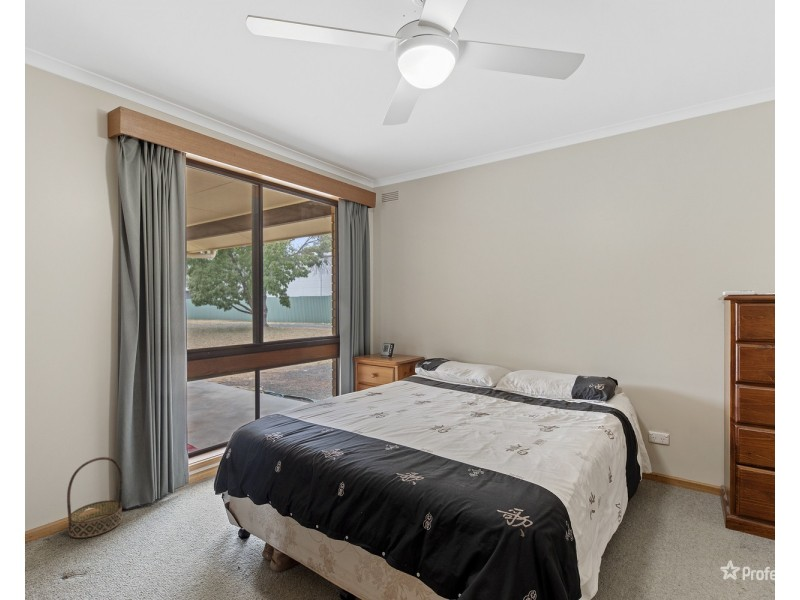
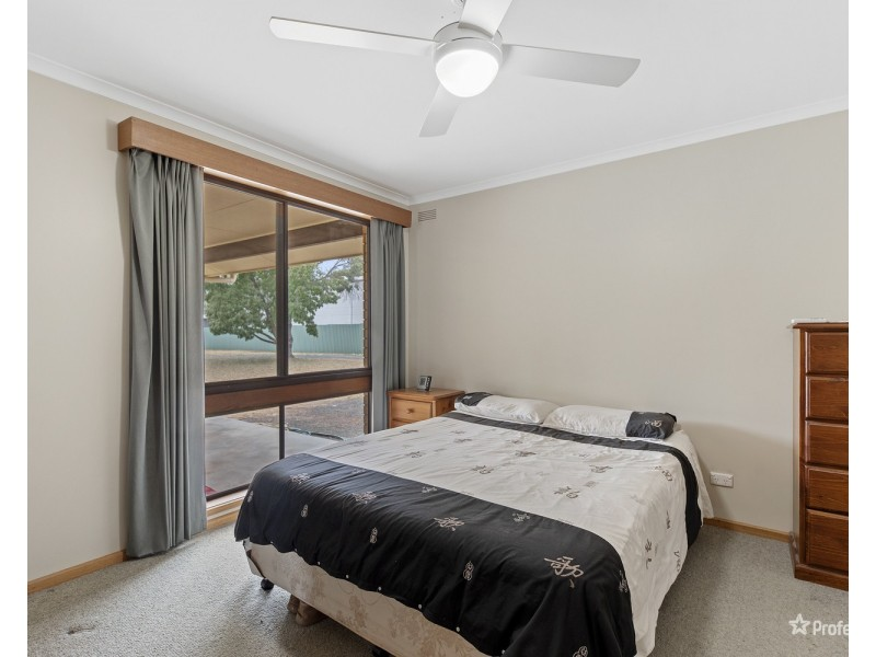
- basket (96, 502)
